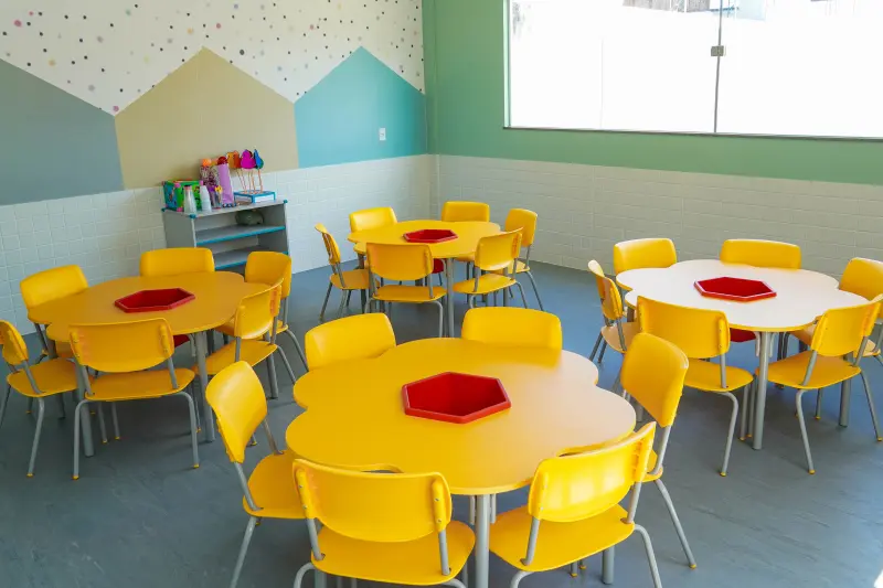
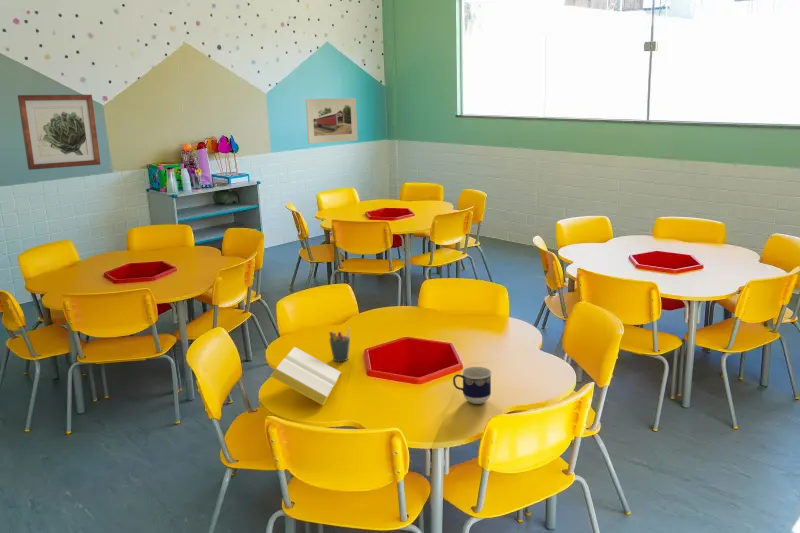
+ wall art (60, 131)
+ pen holder (339, 343)
+ cup (472, 386)
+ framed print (332, 120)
+ notepad (308, 372)
